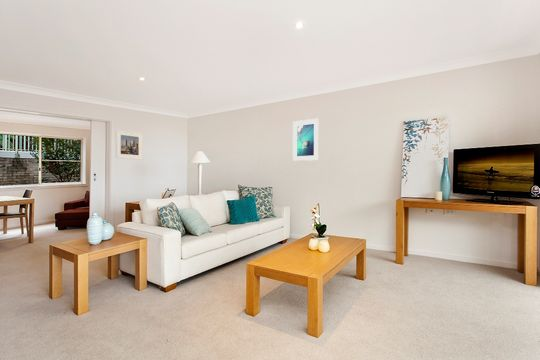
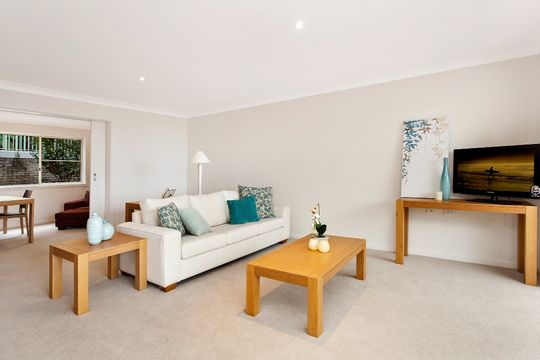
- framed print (305, 140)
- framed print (129, 145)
